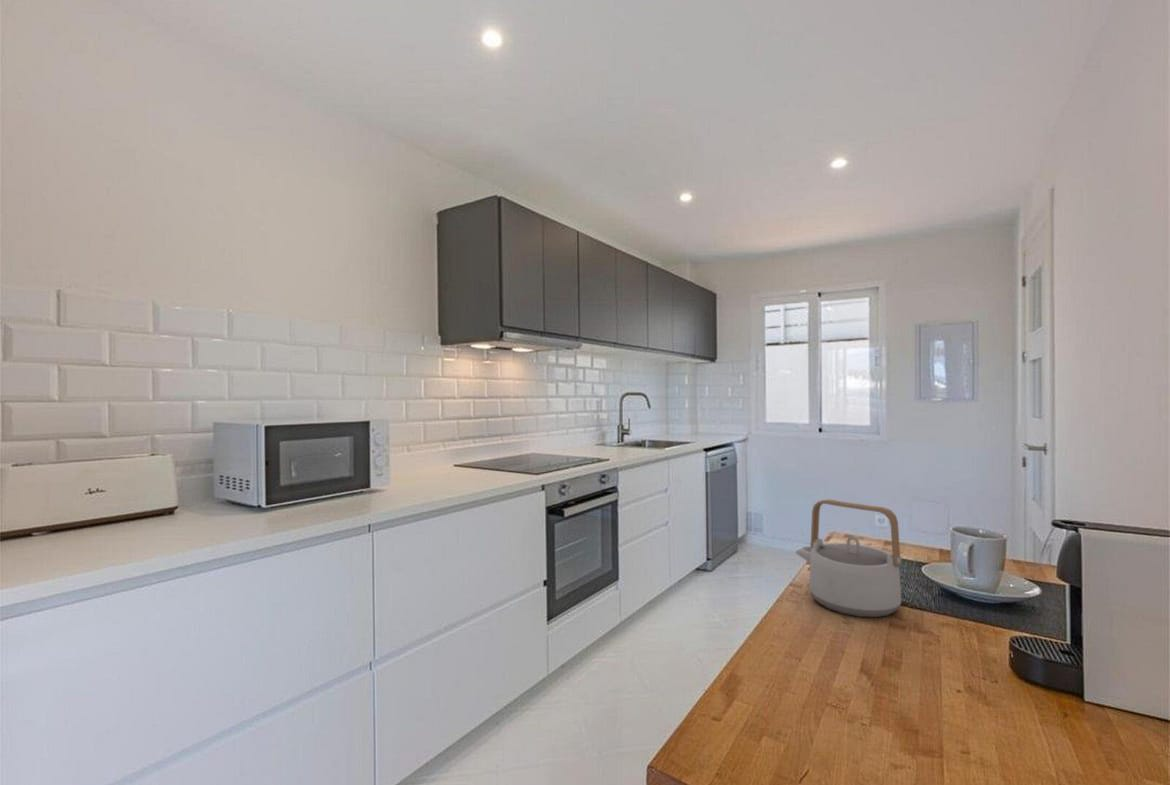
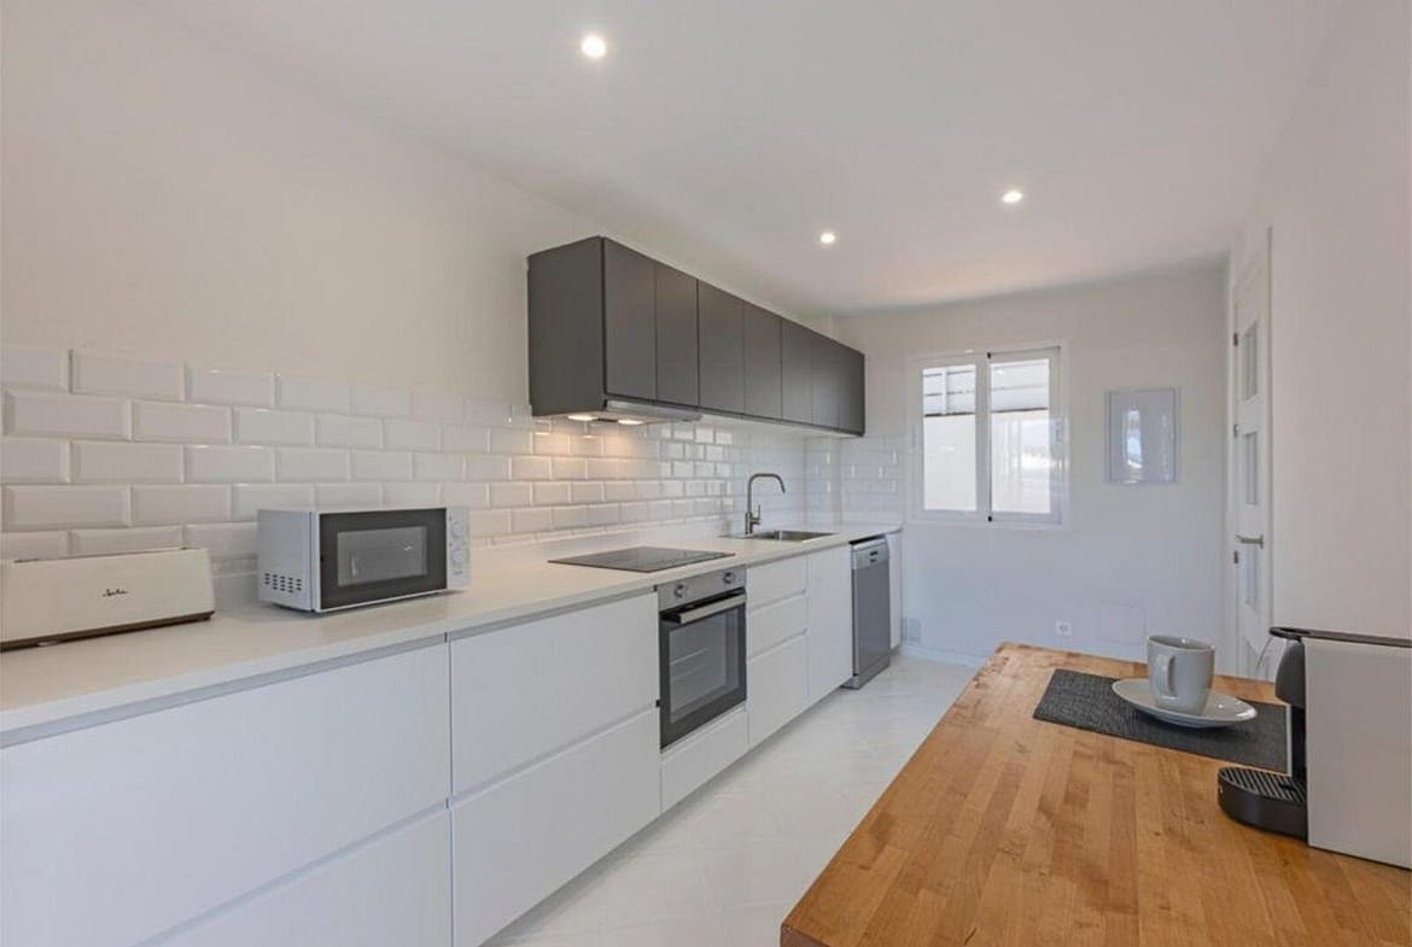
- teapot (845, 551)
